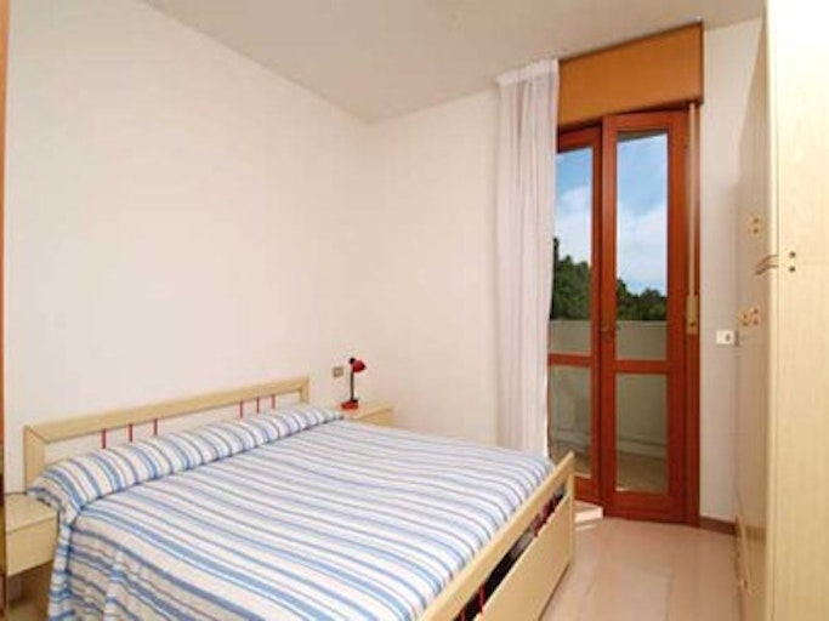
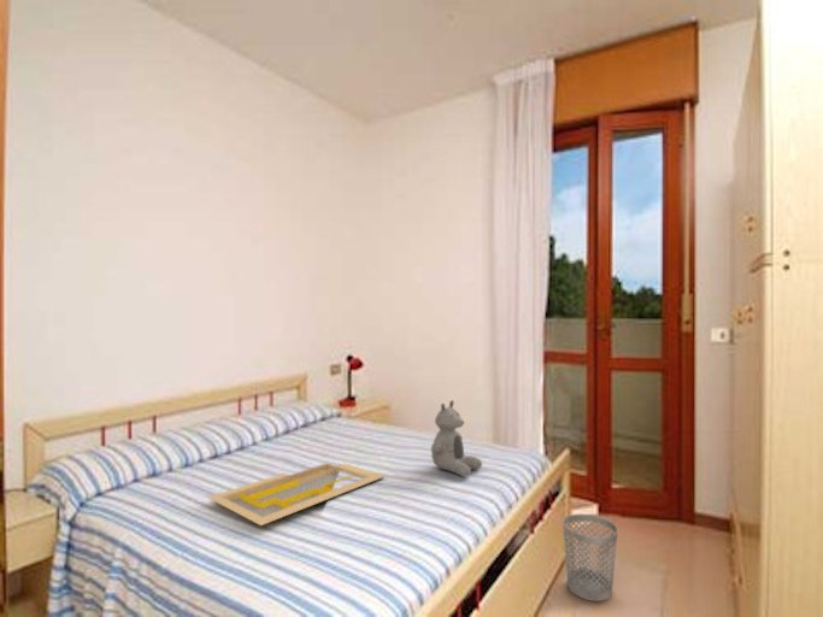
+ teddy bear (455, 436)
+ wastebasket (589, 556)
+ serving tray (301, 489)
